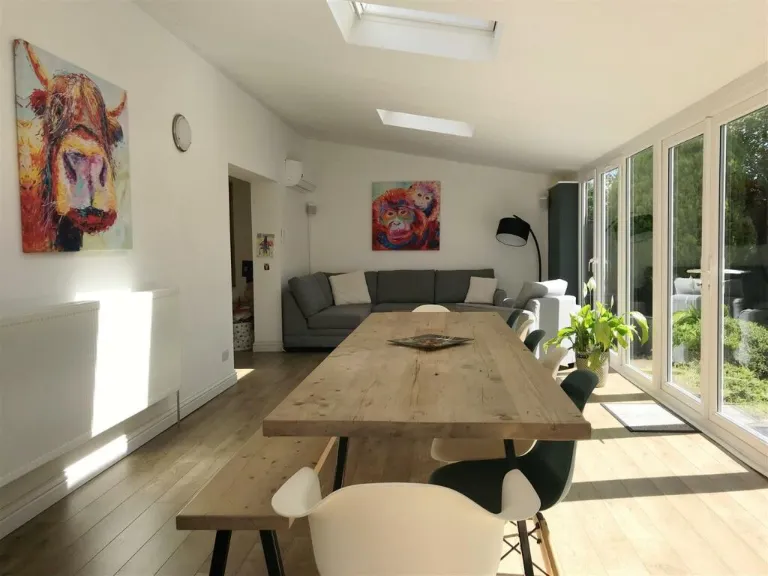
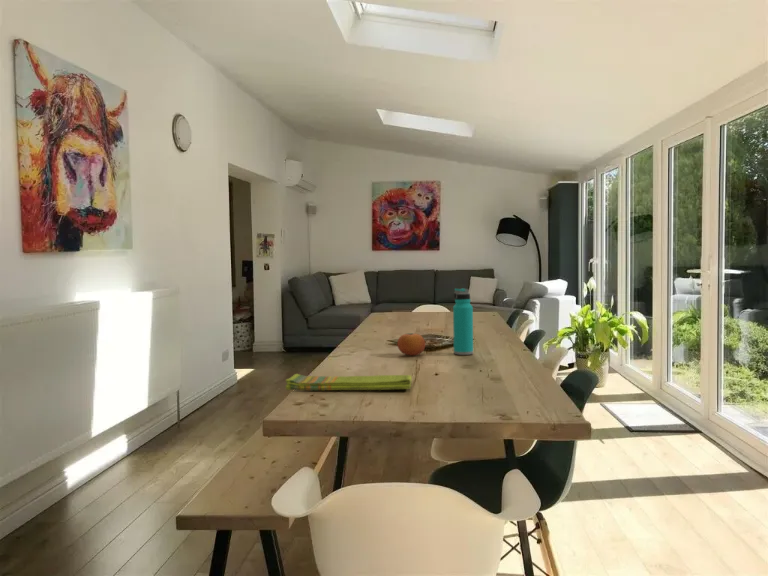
+ dish towel (350, 380)
+ fruit (411, 344)
+ water bottle (463, 320)
